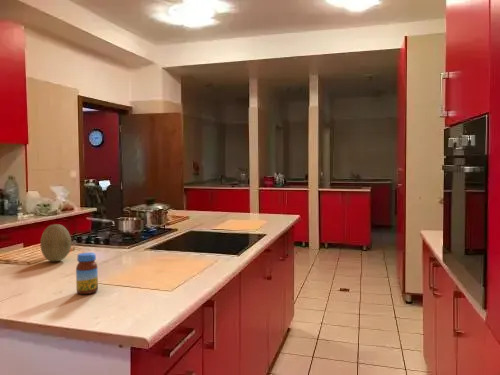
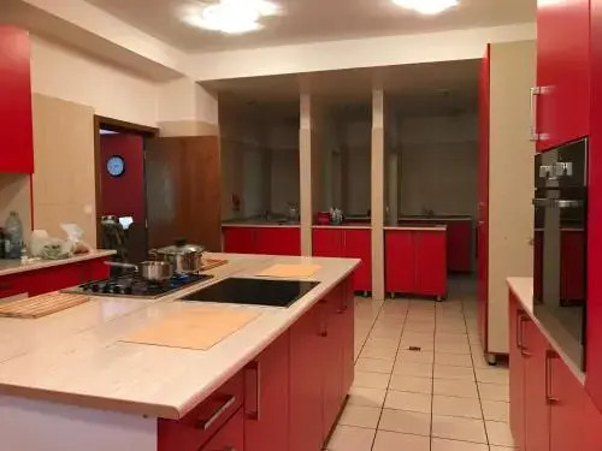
- fruit (55, 242)
- jar (87, 272)
